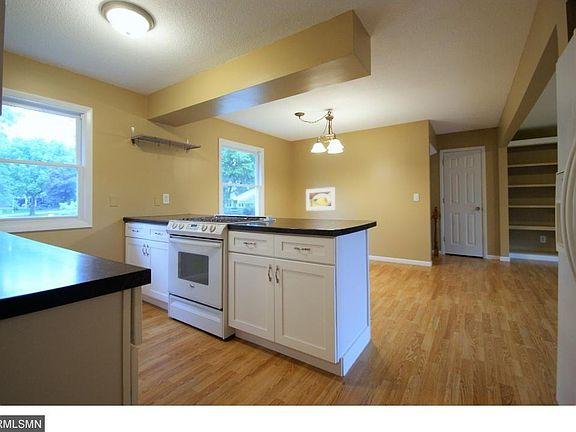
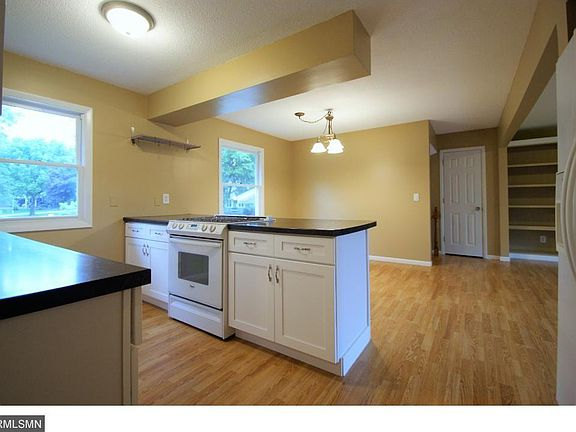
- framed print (320, 199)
